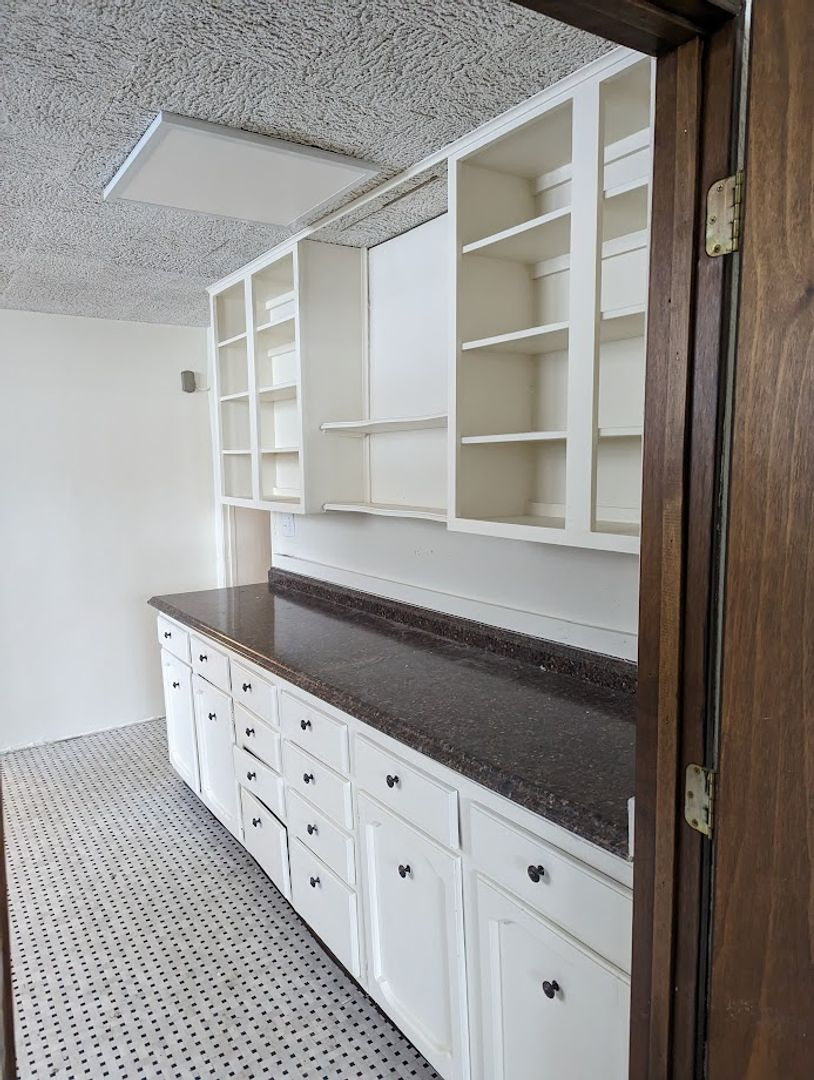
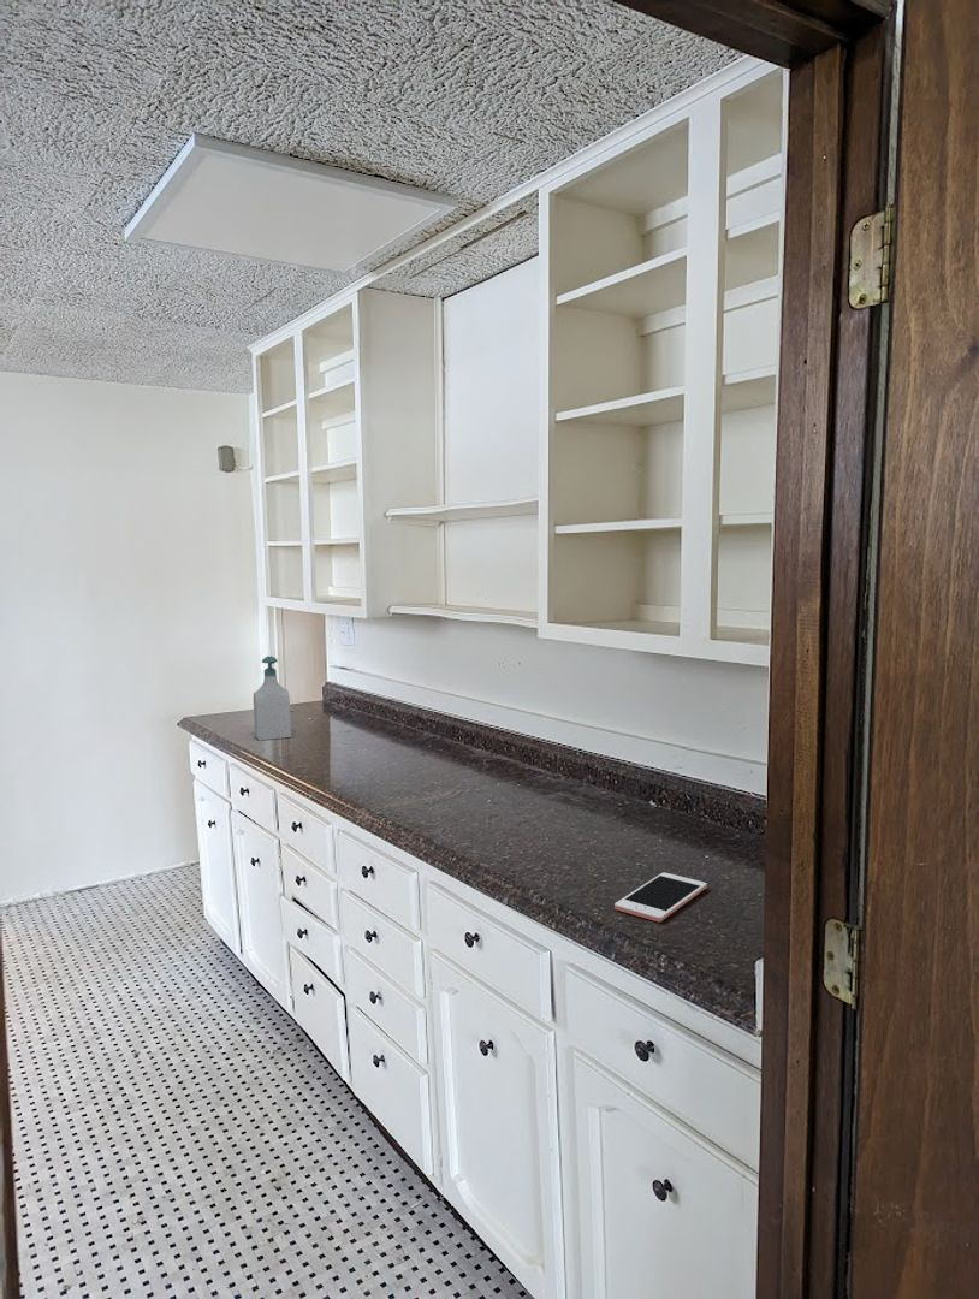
+ cell phone (661, 895)
+ soap bottle (271, 696)
